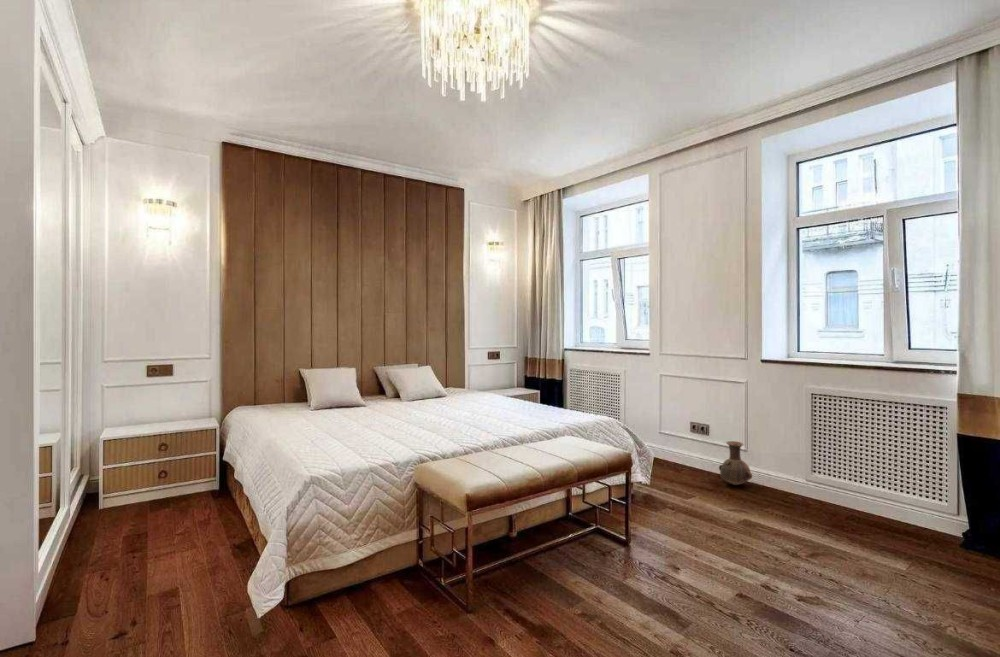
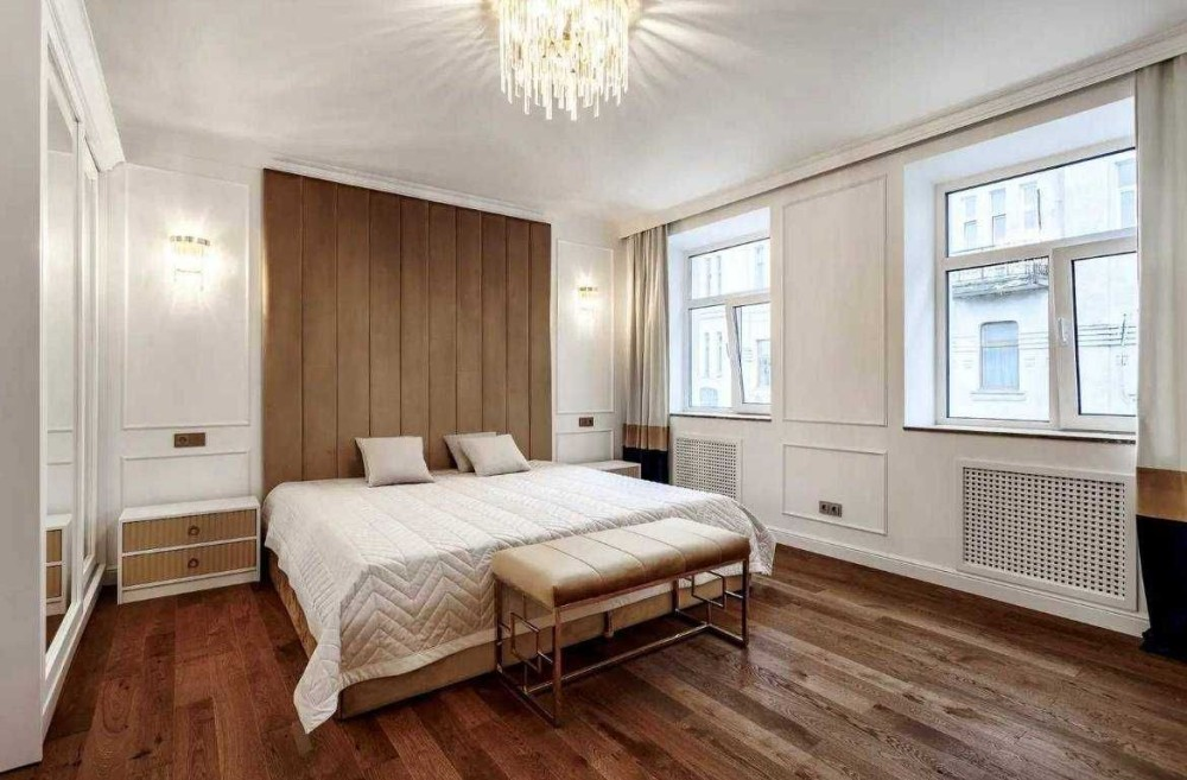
- vase (735, 463)
